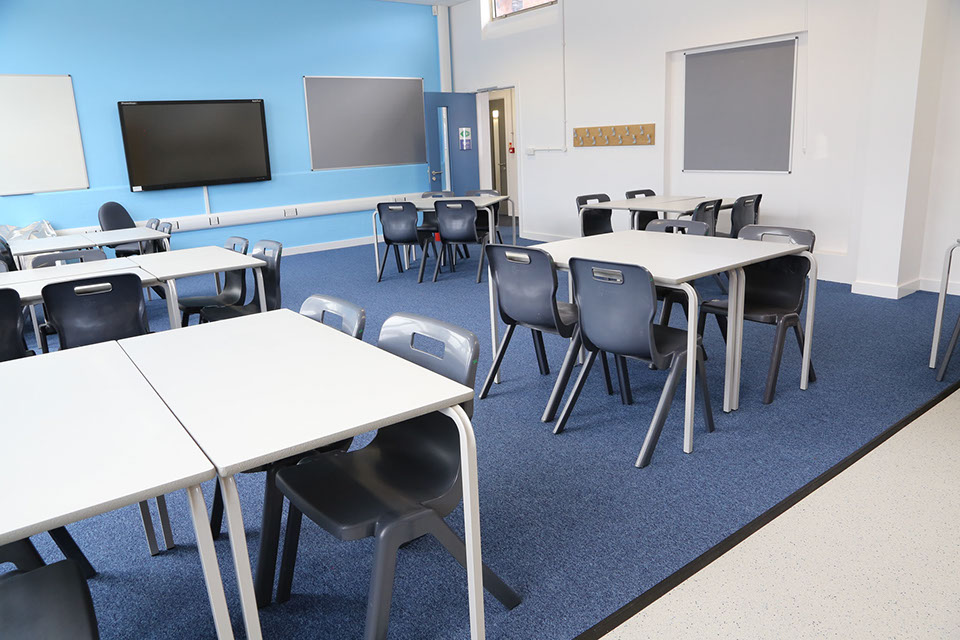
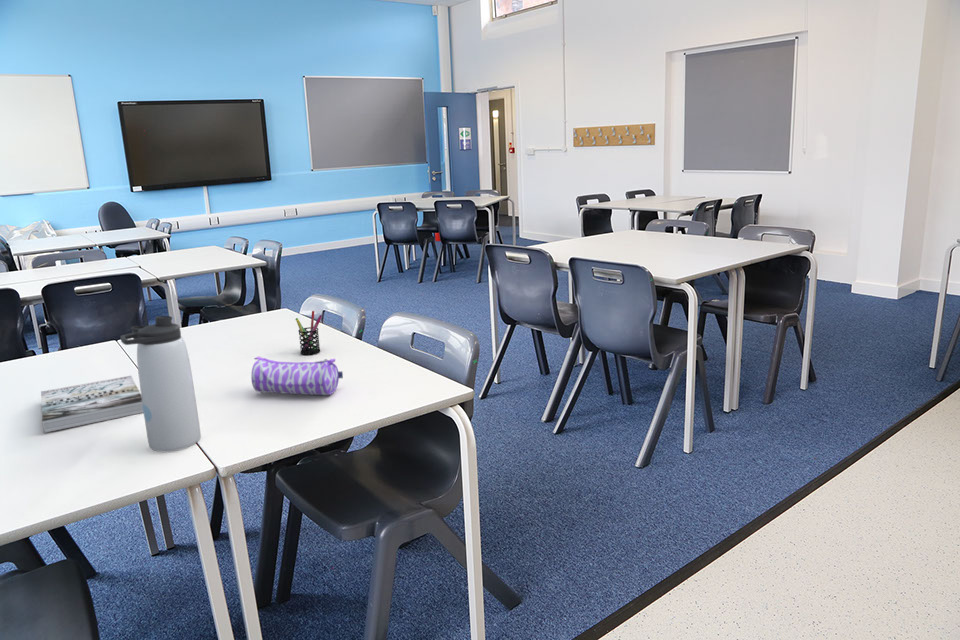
+ pen holder (307, 332)
+ pencil case (295, 375)
+ thermos bottle (160, 380)
+ book (92, 401)
